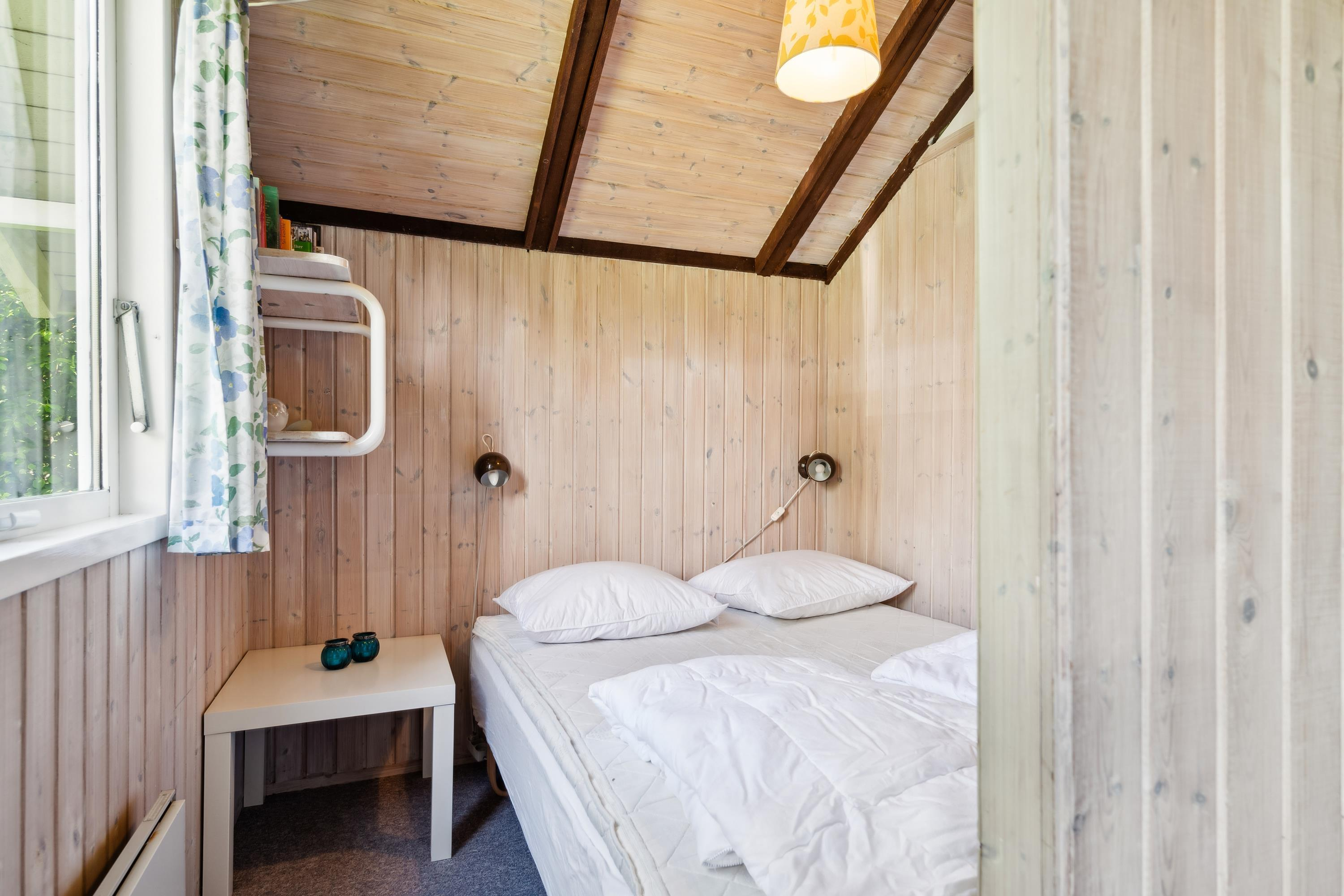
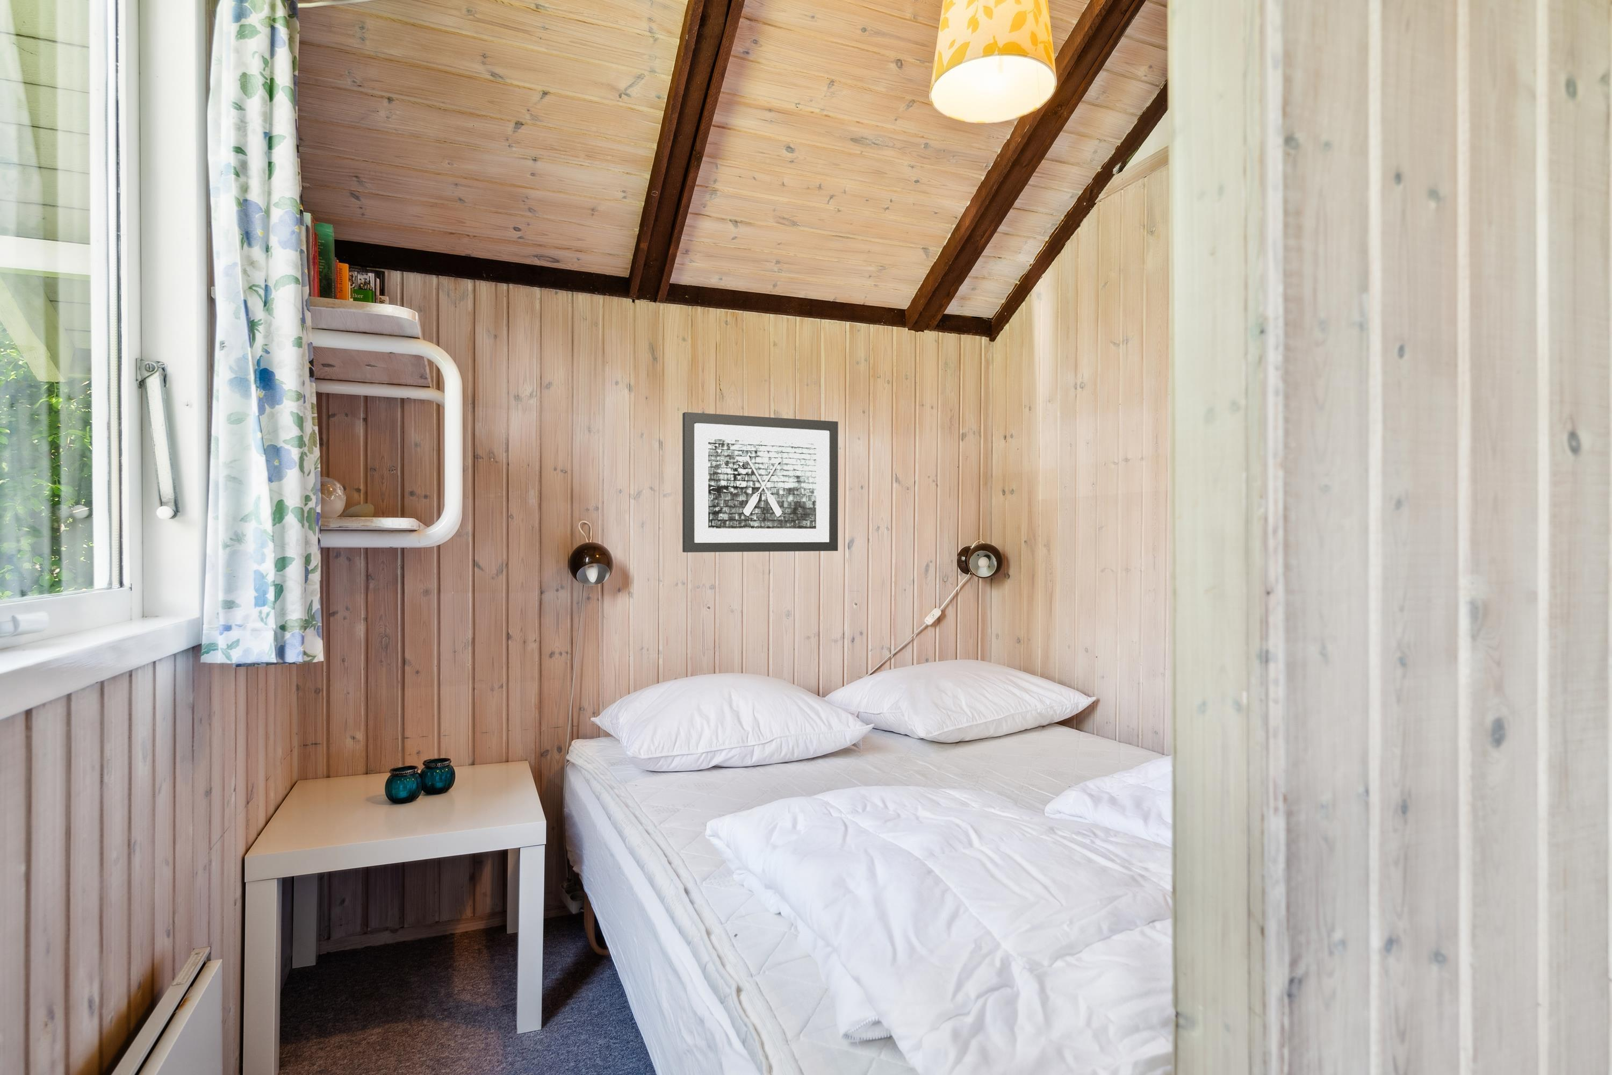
+ wall art (763, 485)
